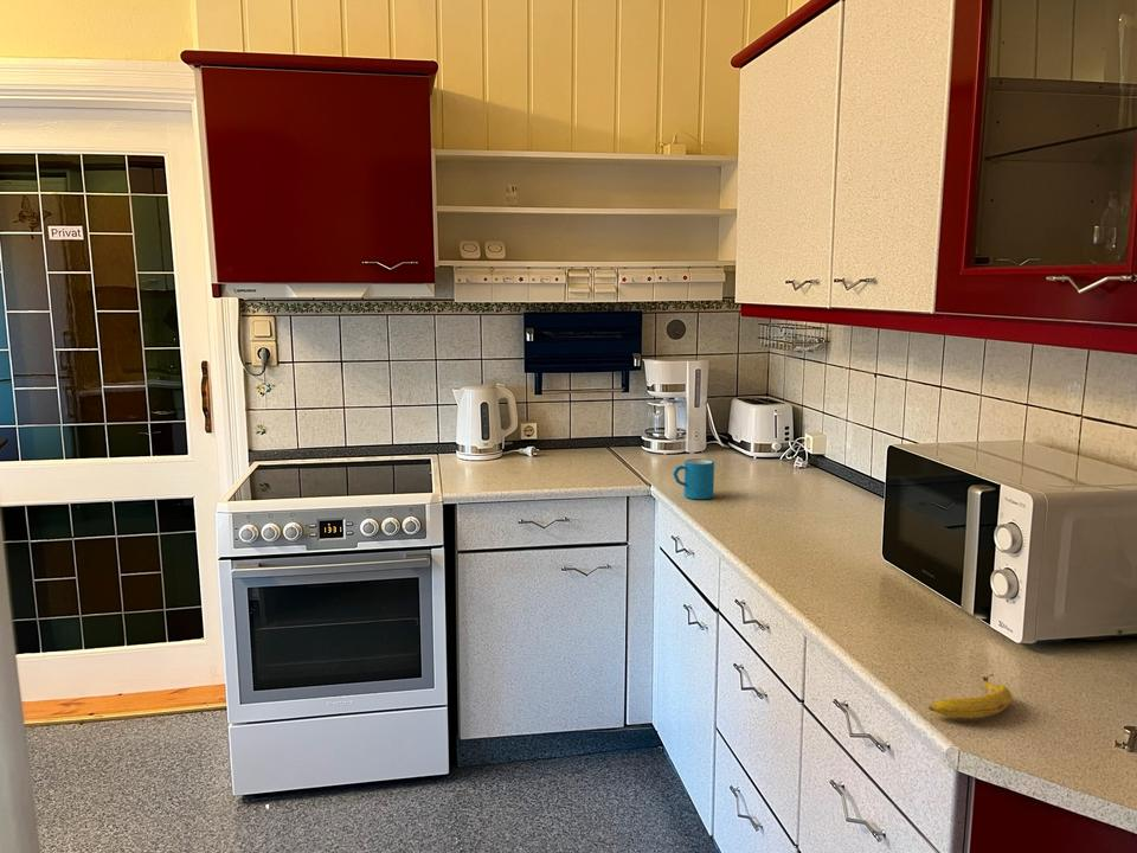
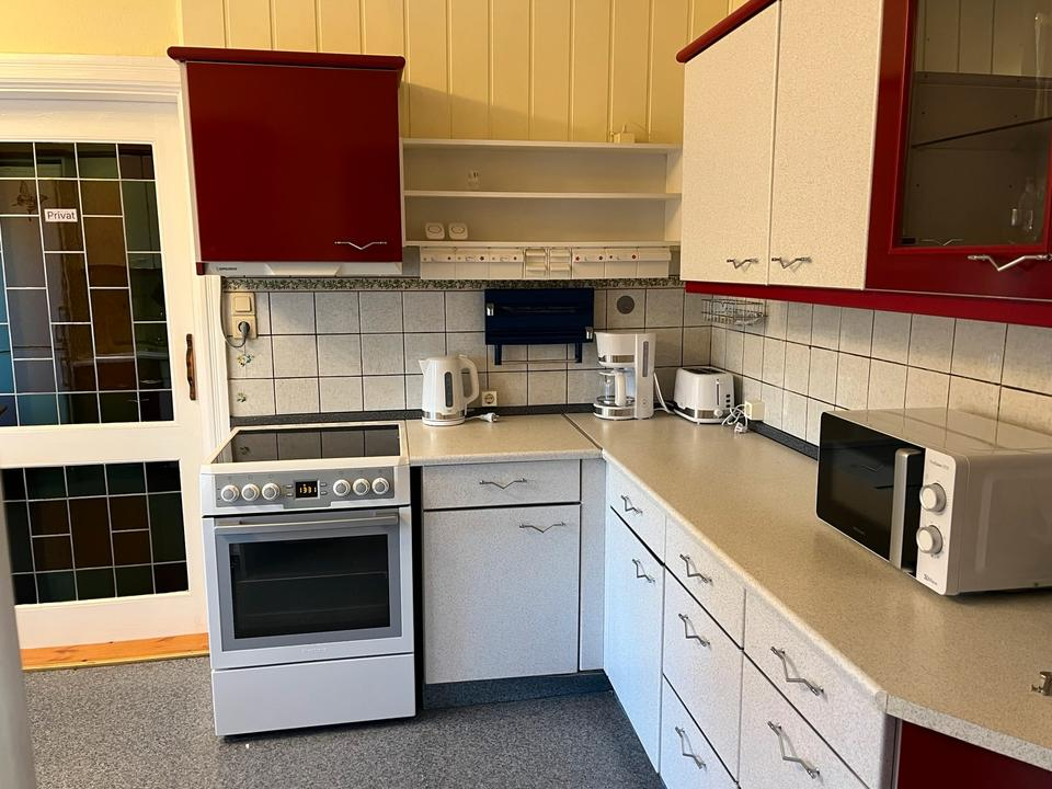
- banana (971, 698)
- mug (692, 479)
